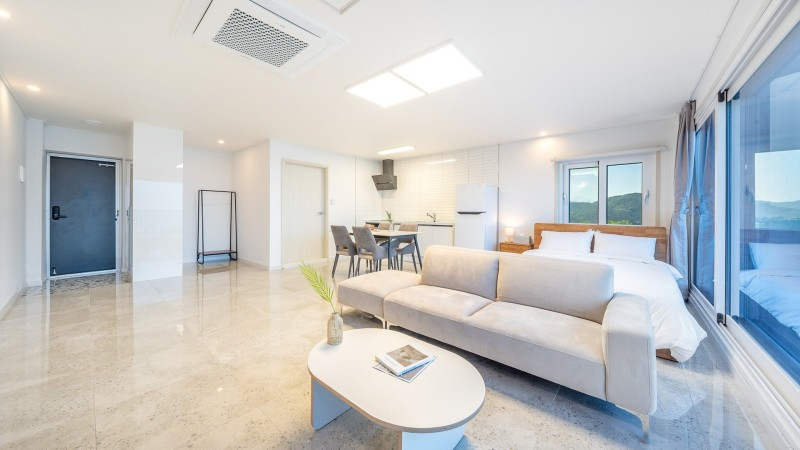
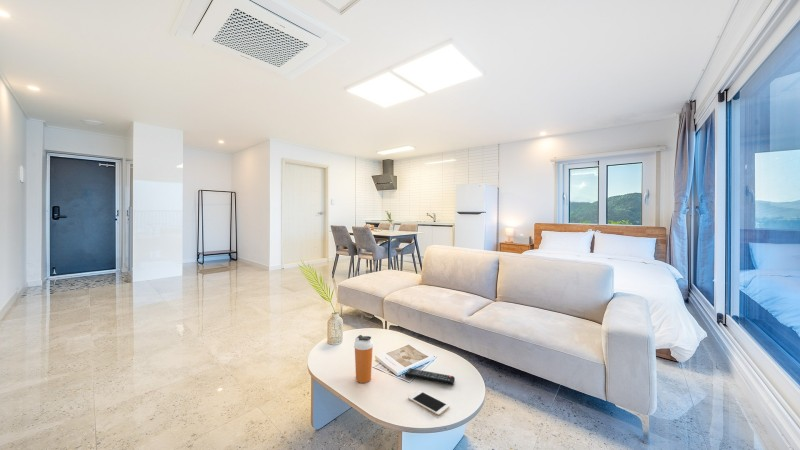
+ cell phone (428, 401)
+ remote control (429, 376)
+ shaker bottle (363, 357)
